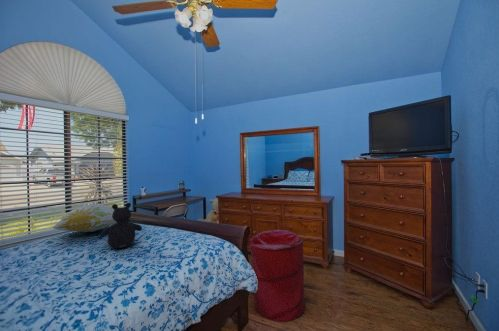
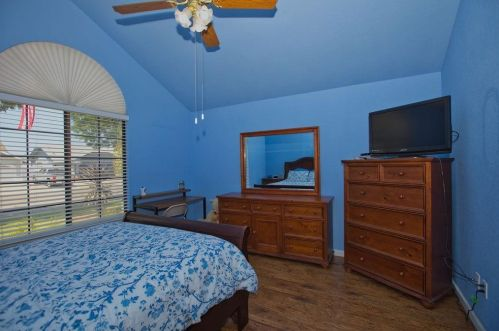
- decorative pillow (92, 217)
- laundry hamper (276, 270)
- teddy bear (121, 224)
